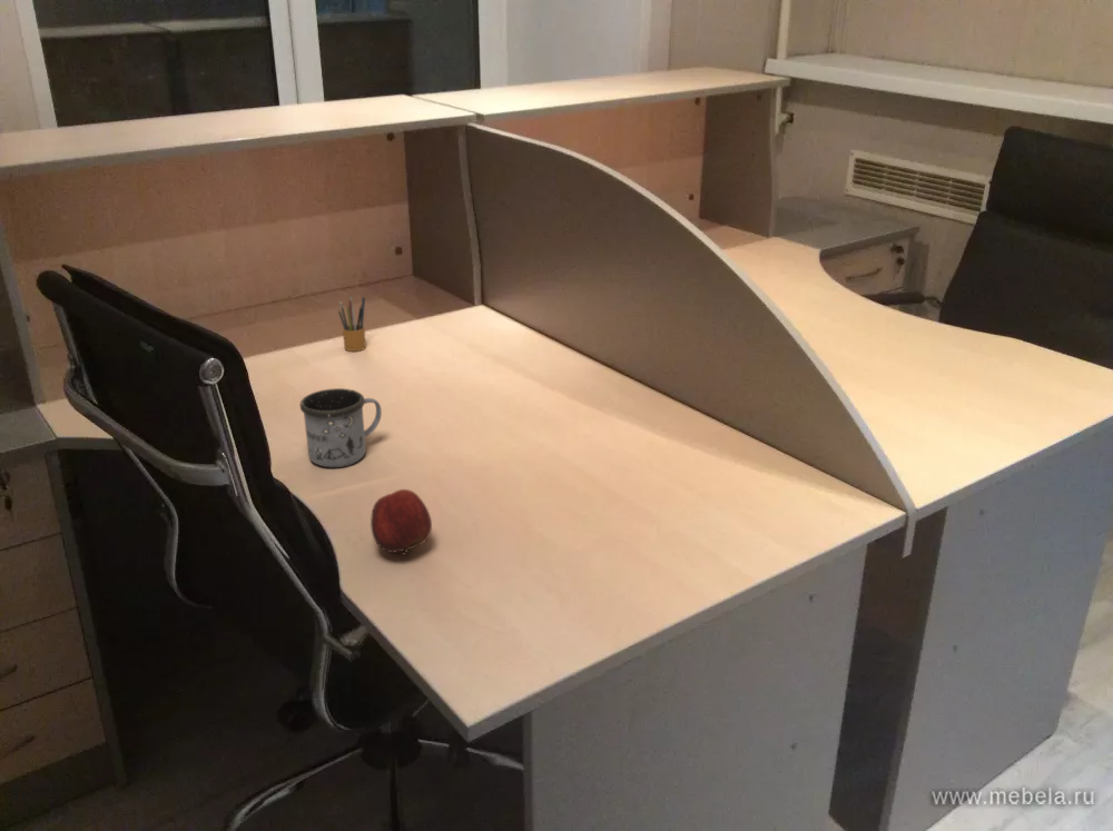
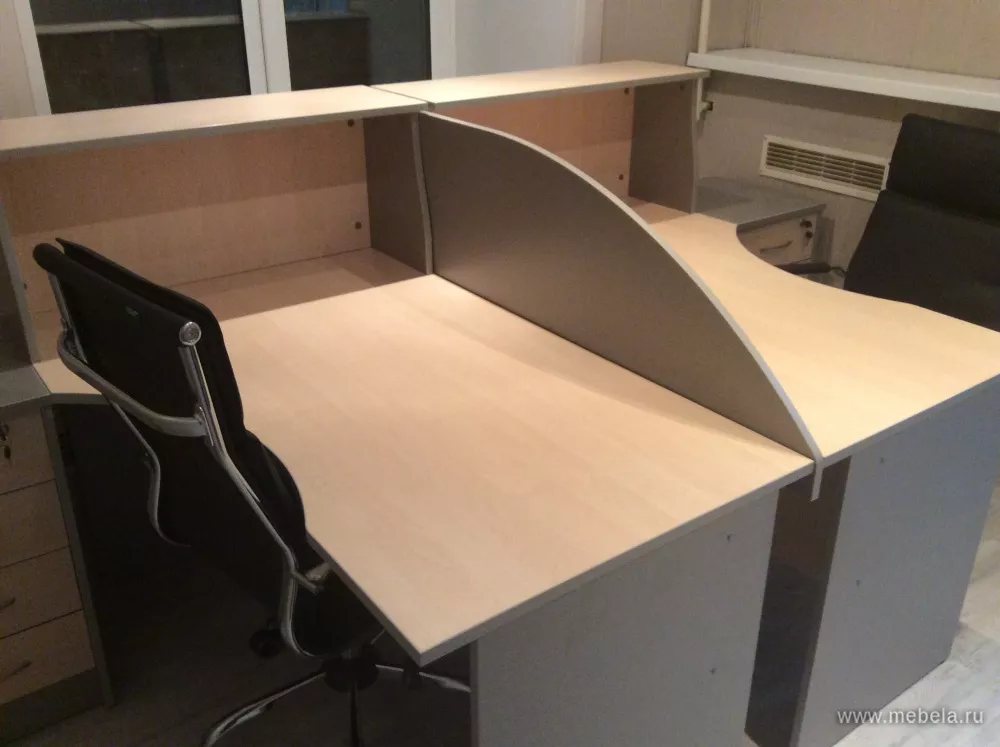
- mug (344, 426)
- apple (401, 522)
- pencil box (354, 323)
